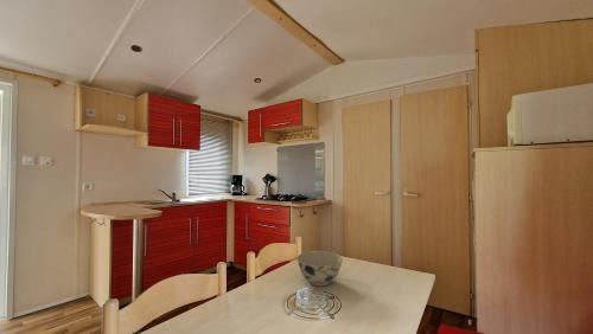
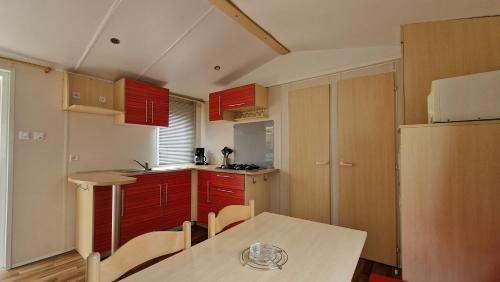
- bowl (319, 269)
